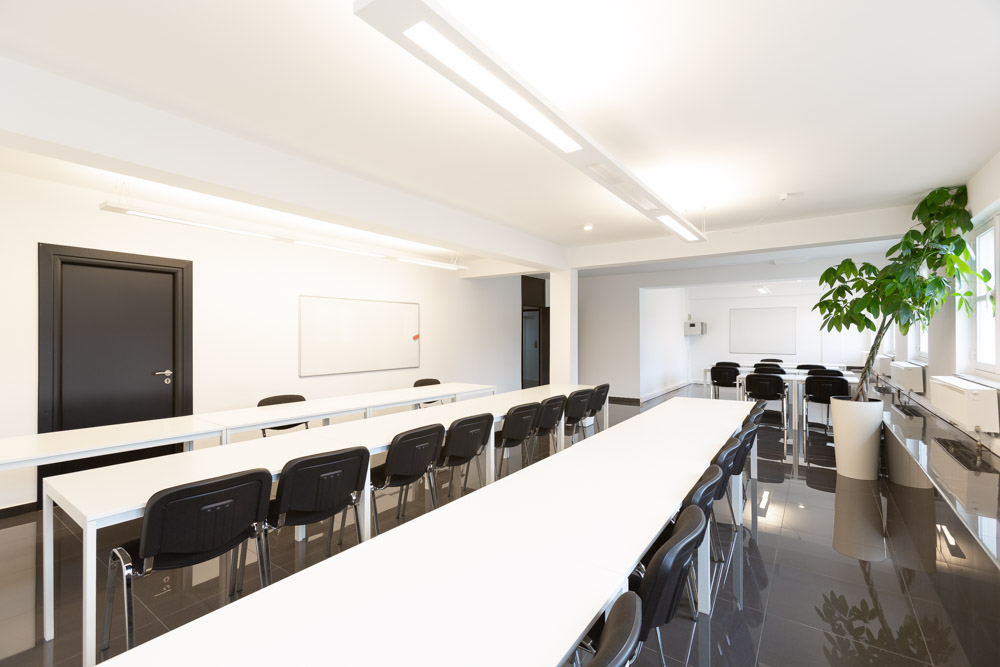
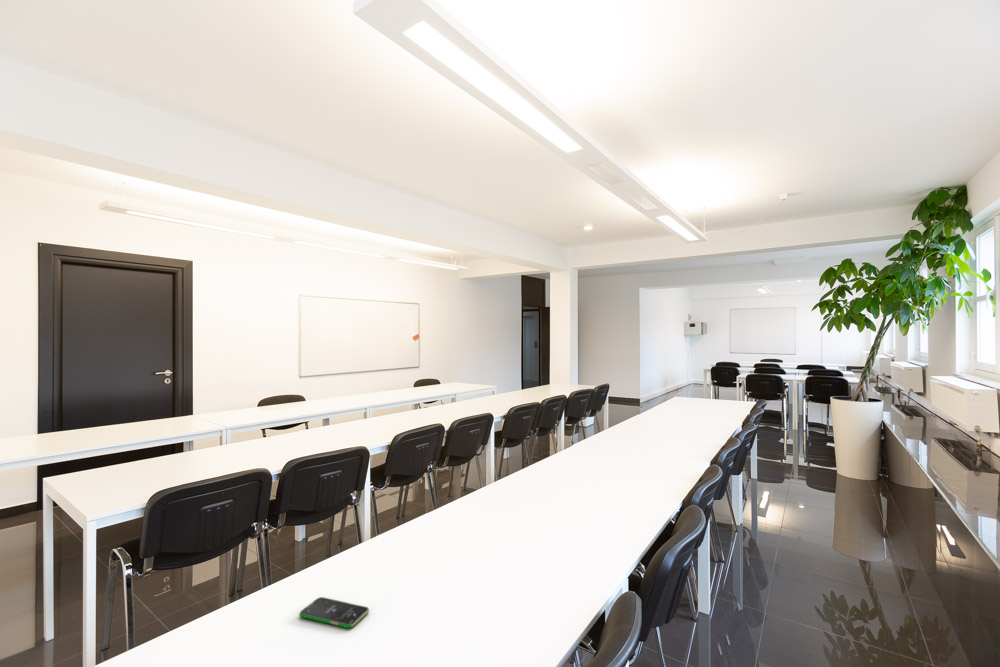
+ smartphone (334, 611)
